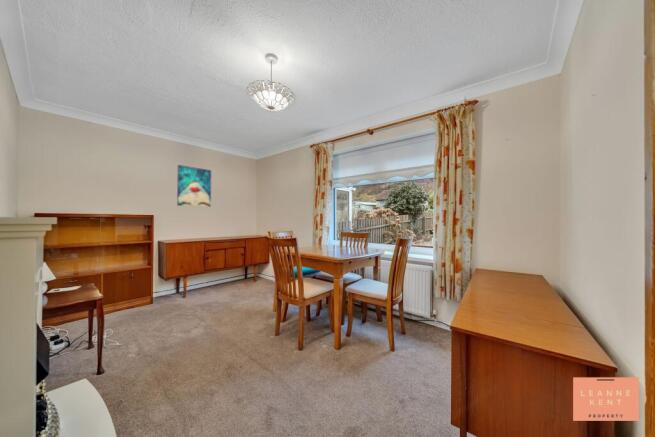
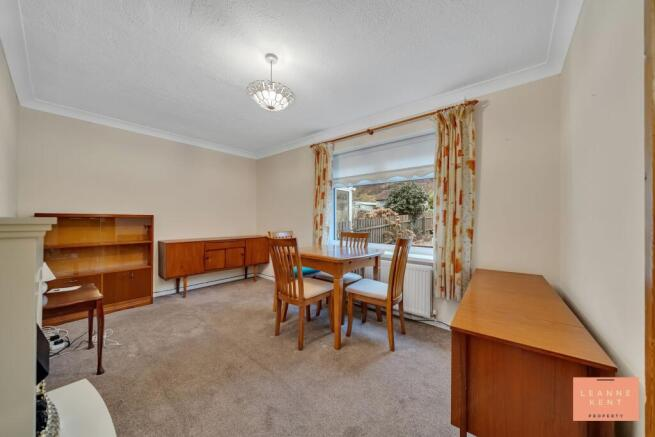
- wall art (195, 187)
